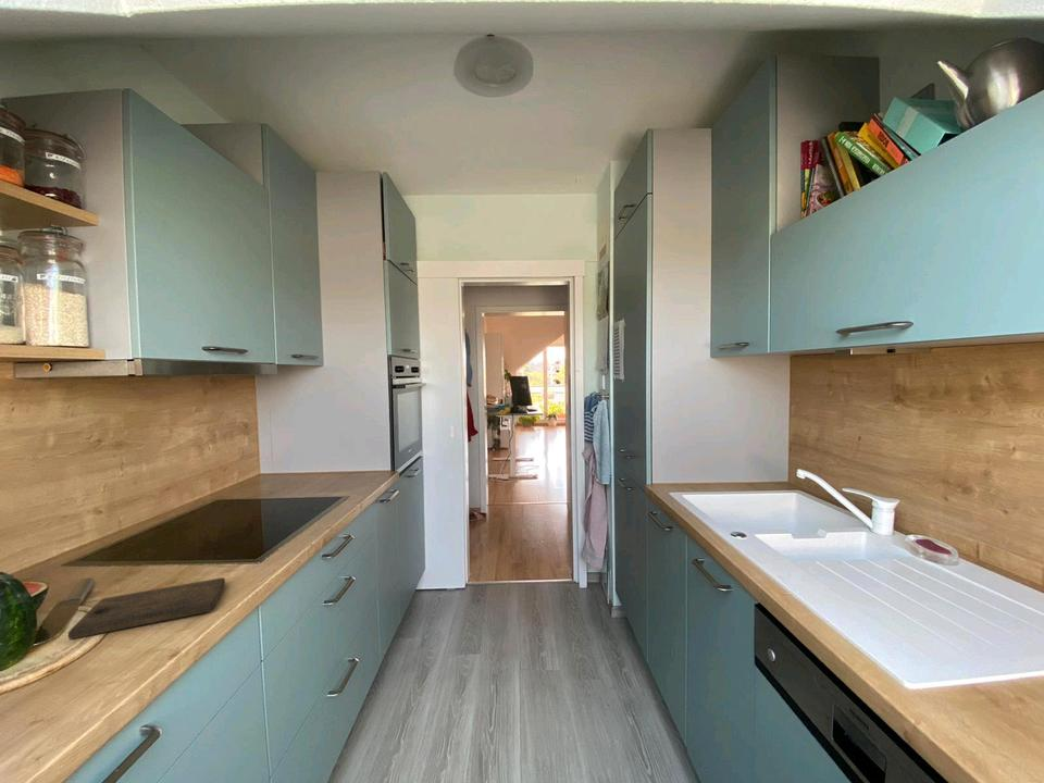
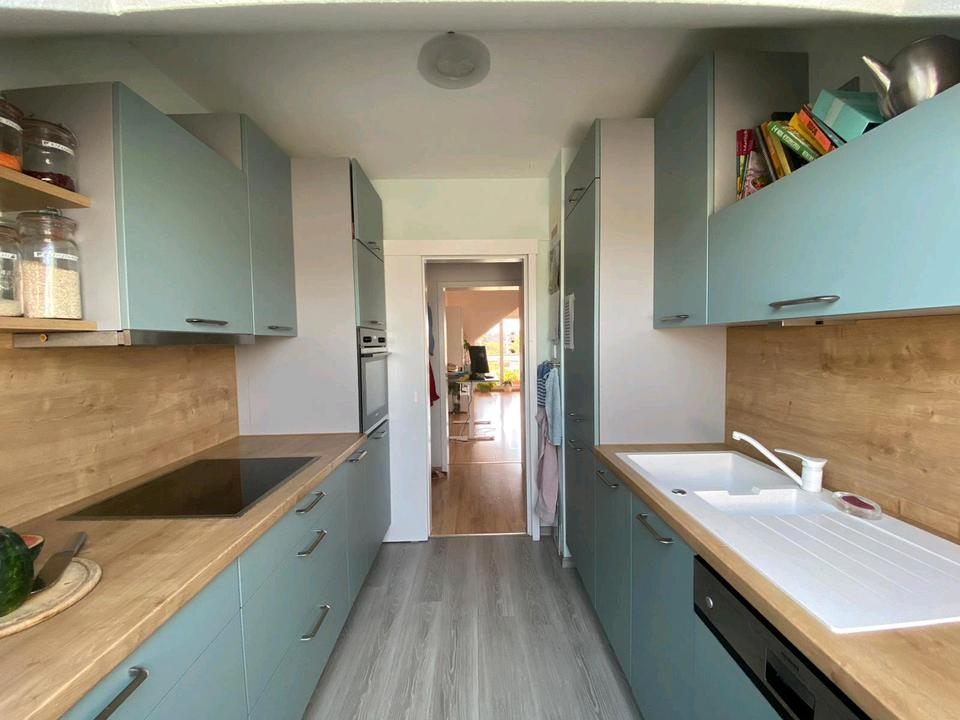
- cutting board (156, 605)
